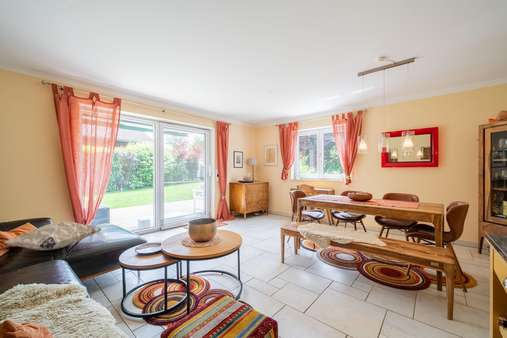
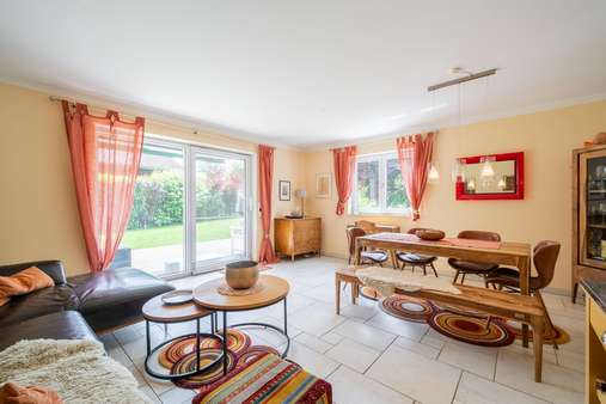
- decorative pillow (57, 235)
